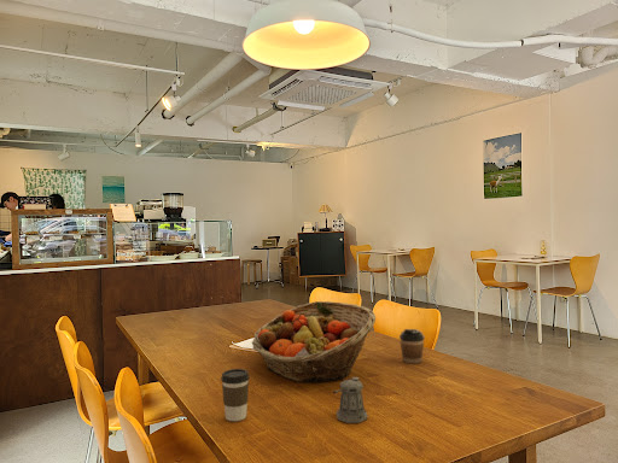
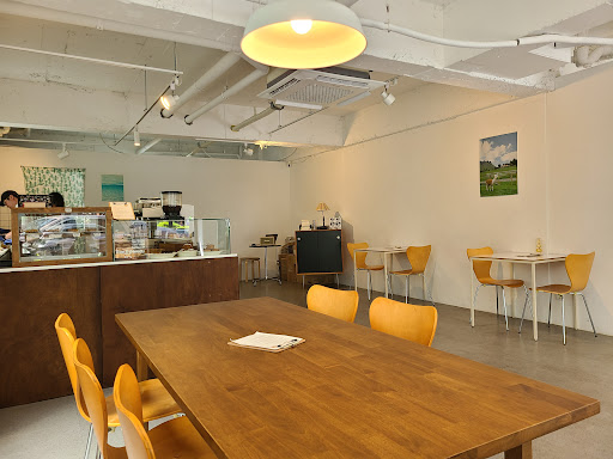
- coffee cup (235, 394)
- fruit basket (313, 338)
- pepper shaker (349, 398)
- coffee cup (412, 344)
